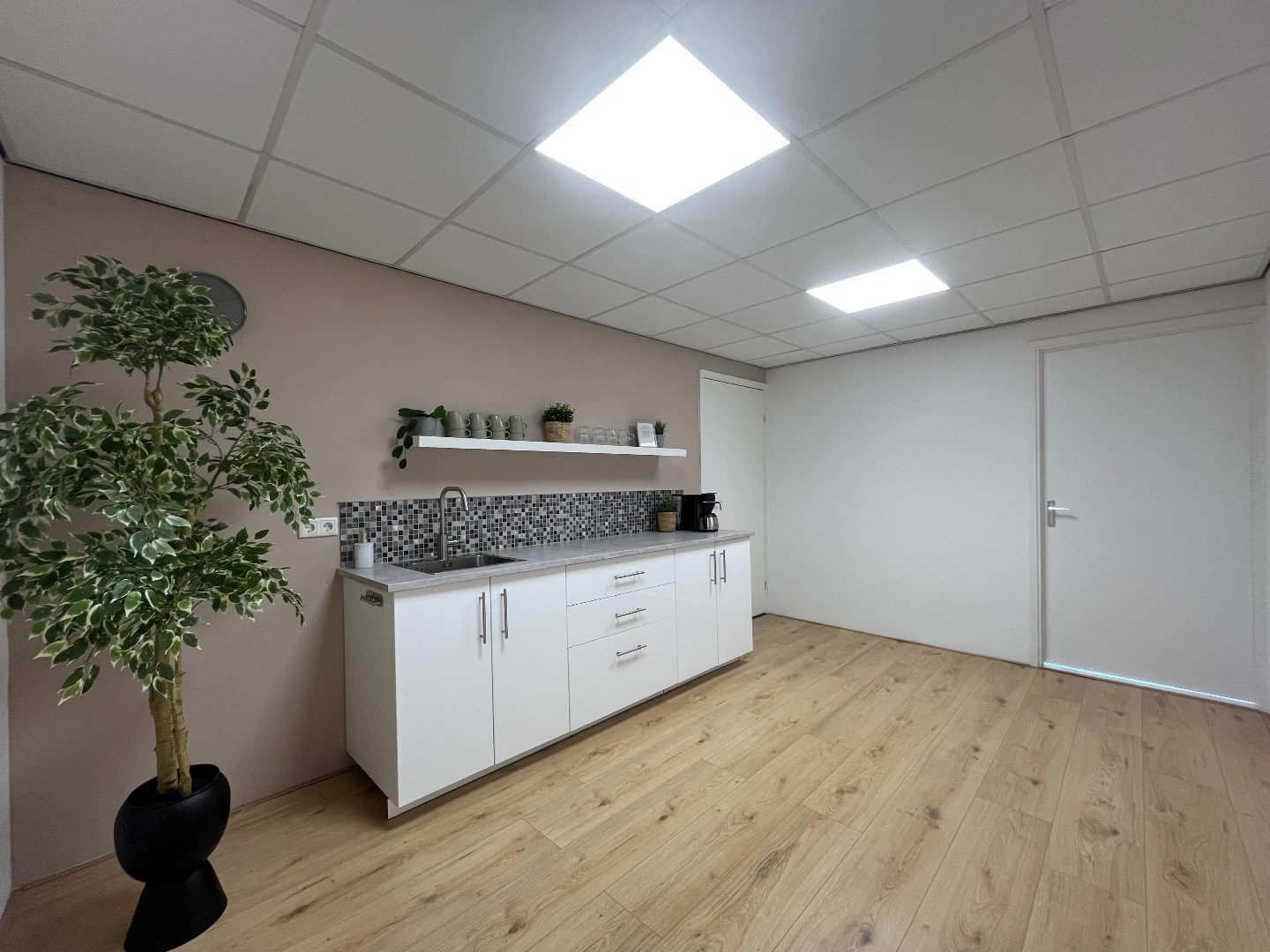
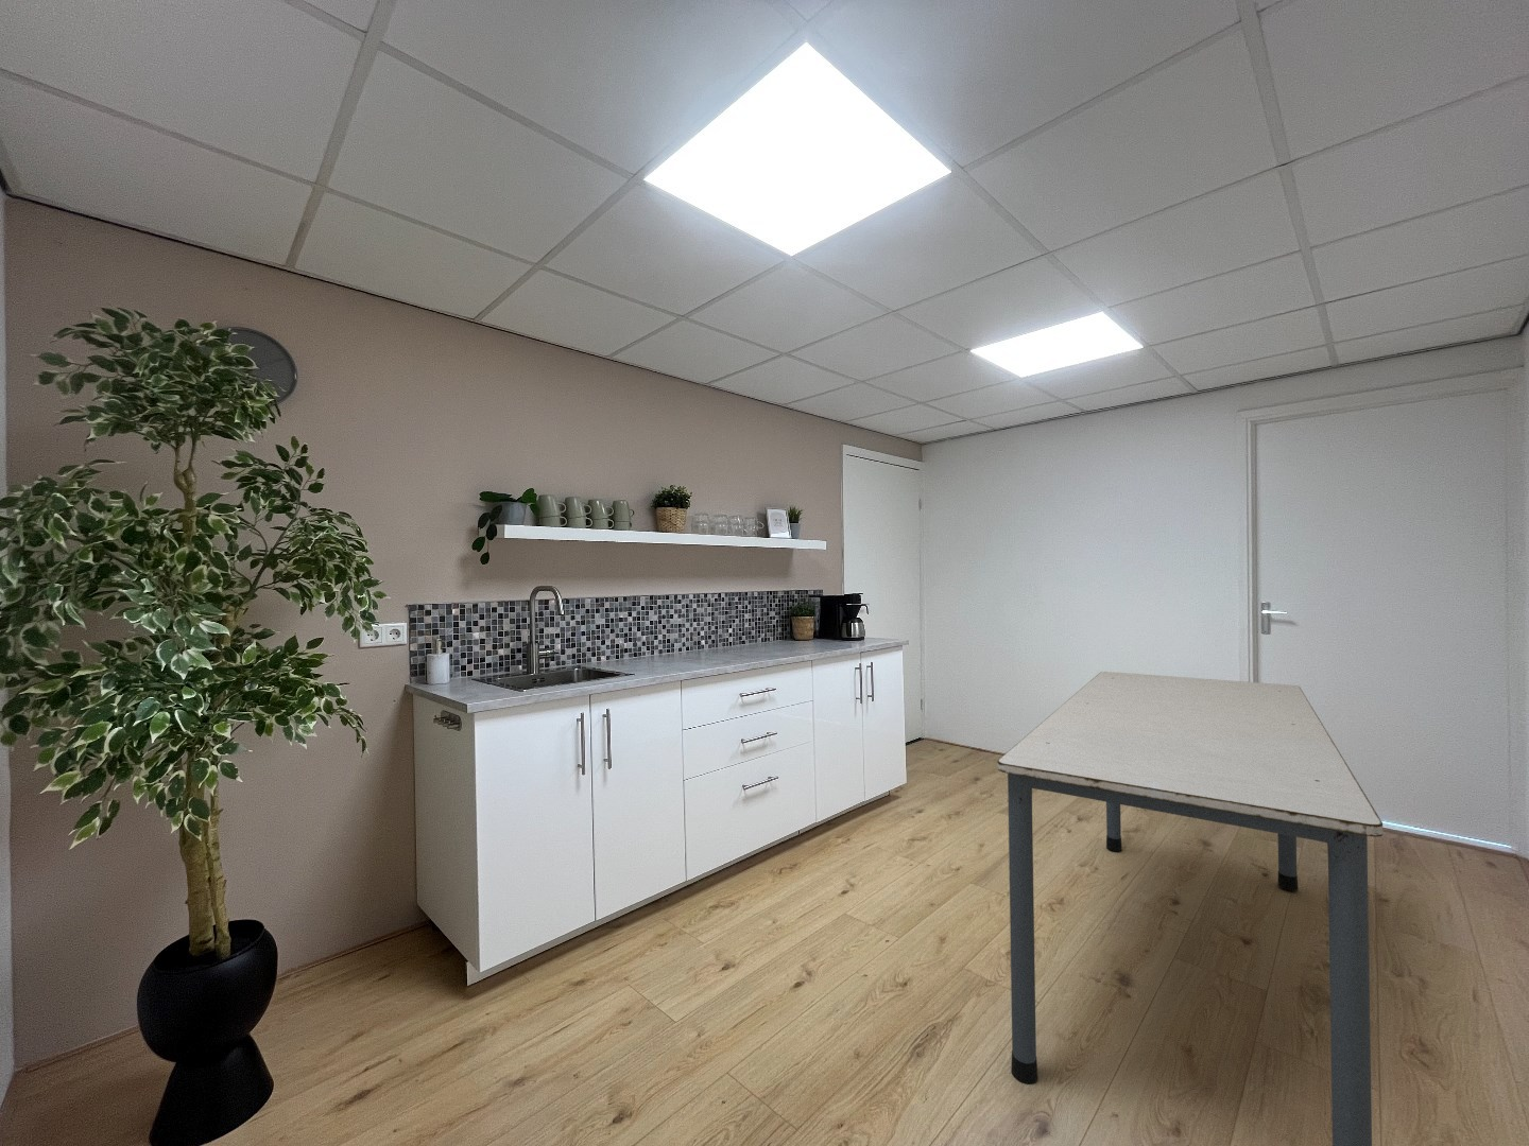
+ dining table (1186, 816)
